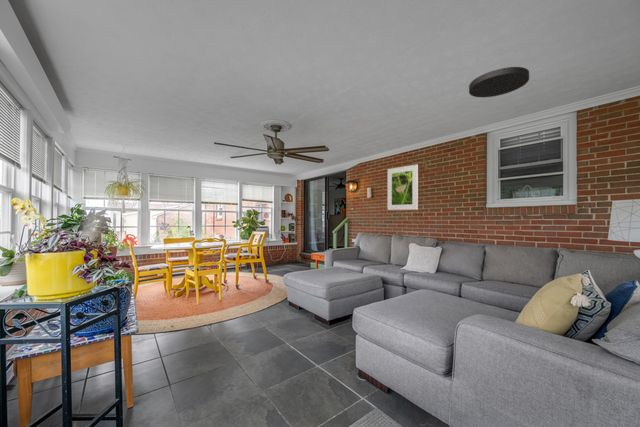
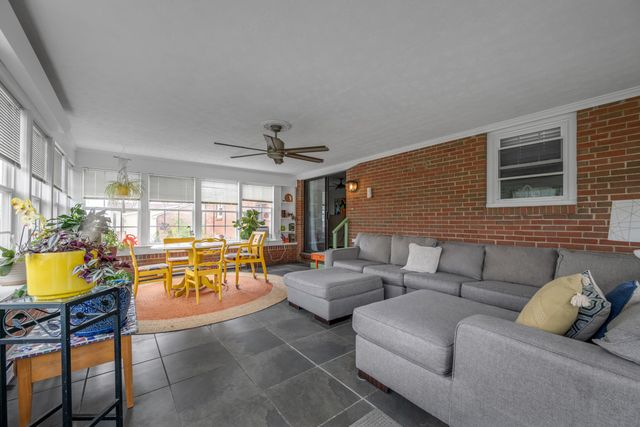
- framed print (401, 188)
- ceiling light (497, 83)
